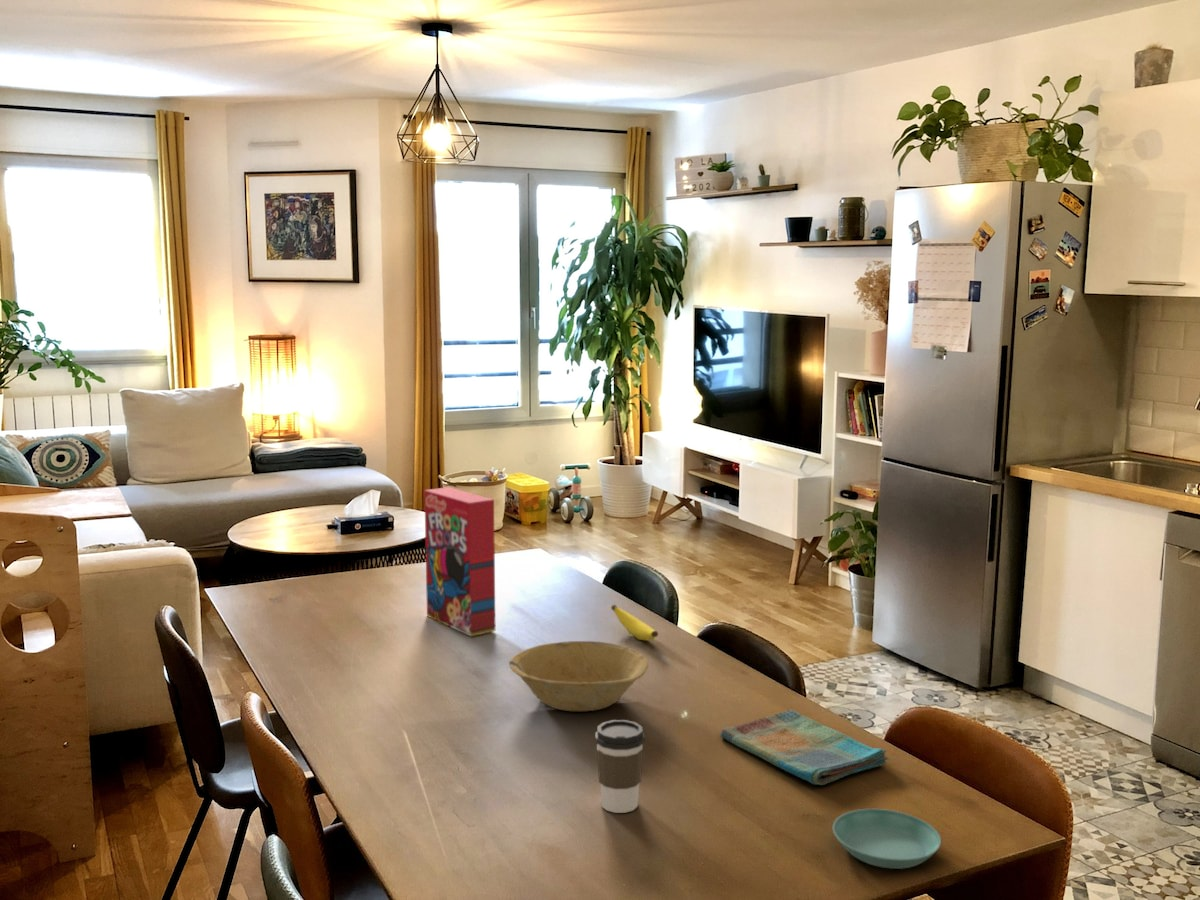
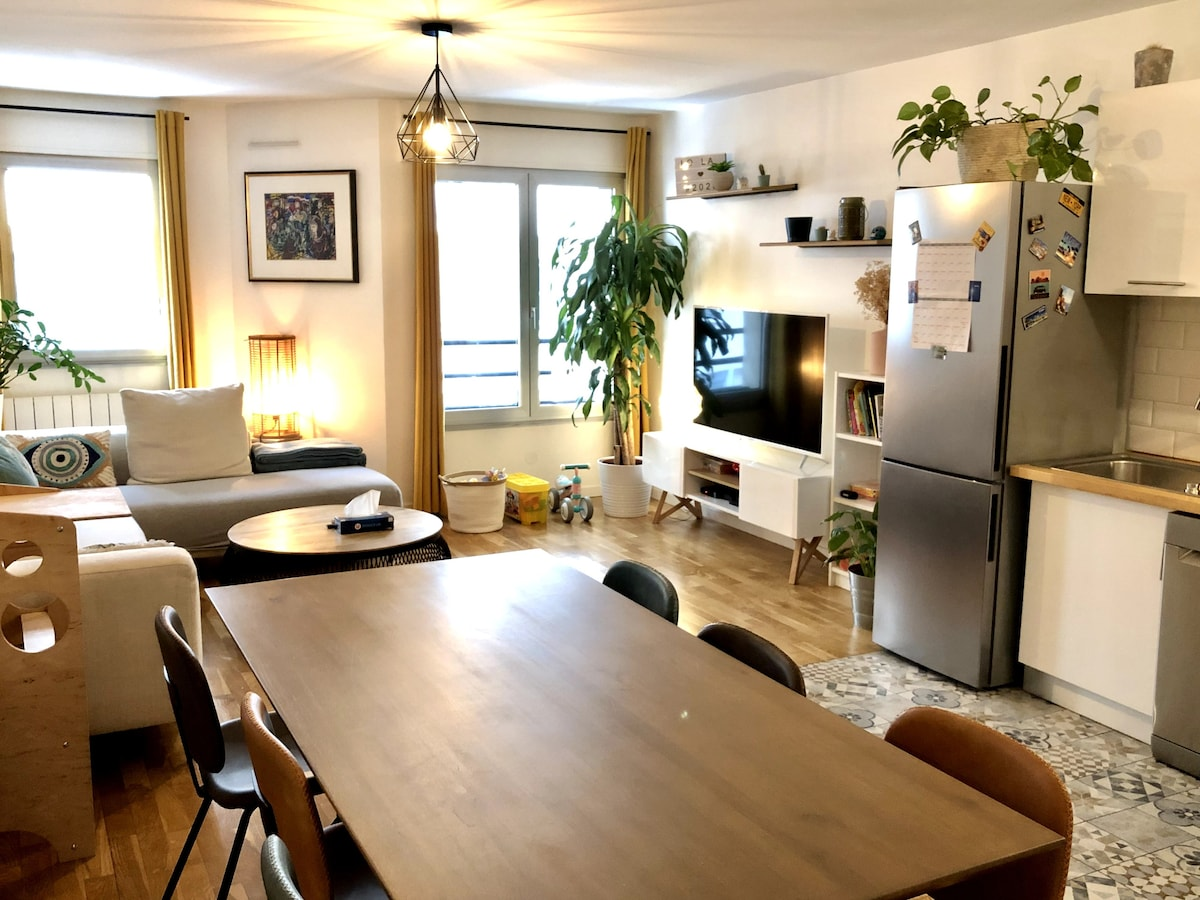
- saucer (885, 841)
- cereal box (459, 559)
- dish towel (801, 744)
- bowl (578, 679)
- banana (638, 625)
- coffee cup (619, 766)
